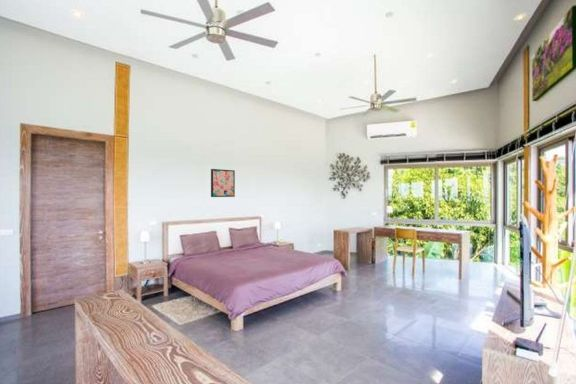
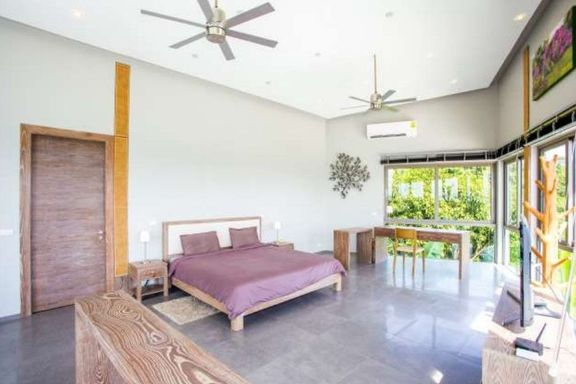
- wall art (223, 183)
